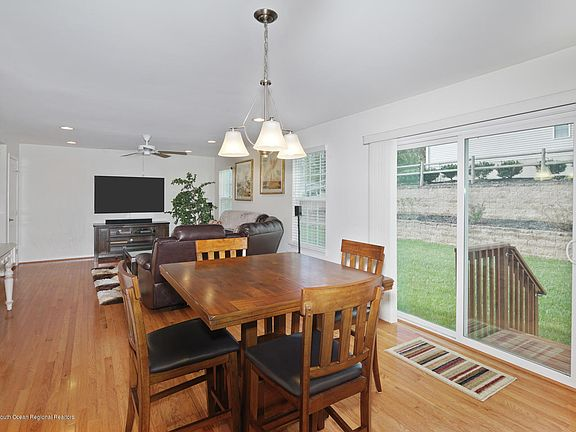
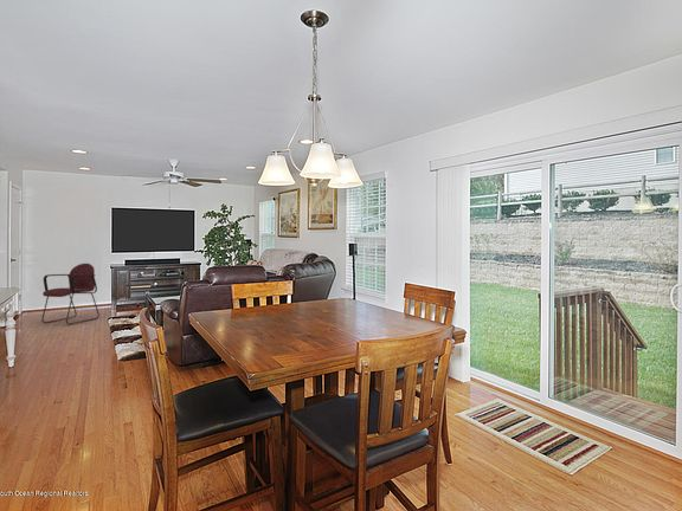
+ armchair (71, 292)
